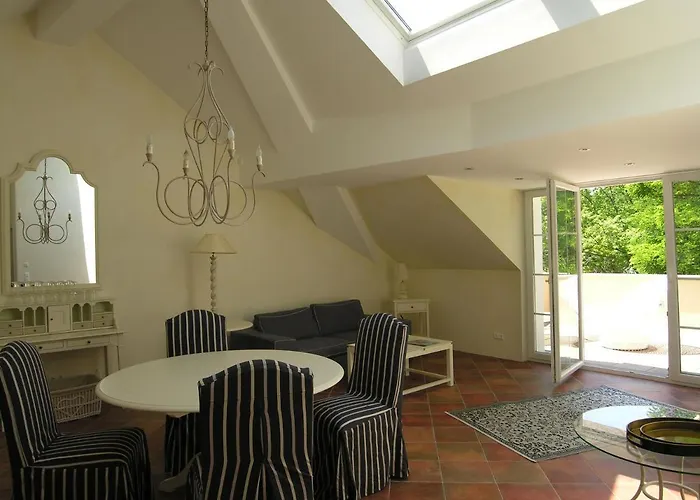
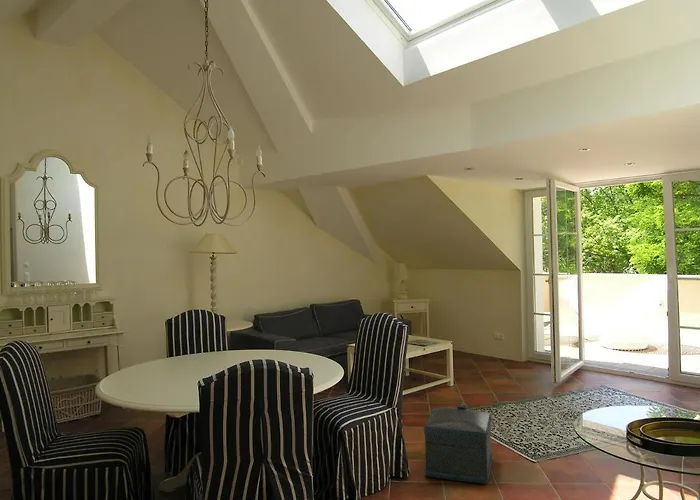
+ ottoman (458, 439)
